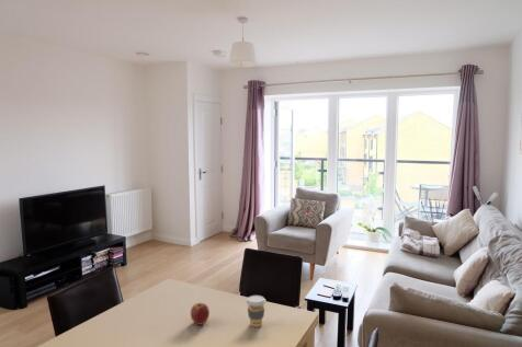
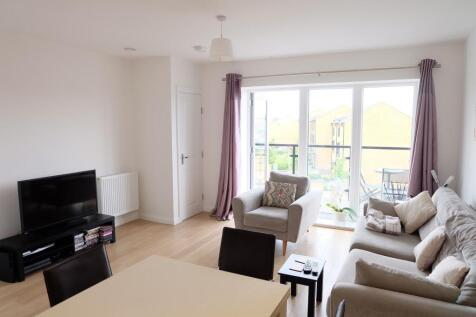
- apple (200, 313)
- coffee cup (256, 311)
